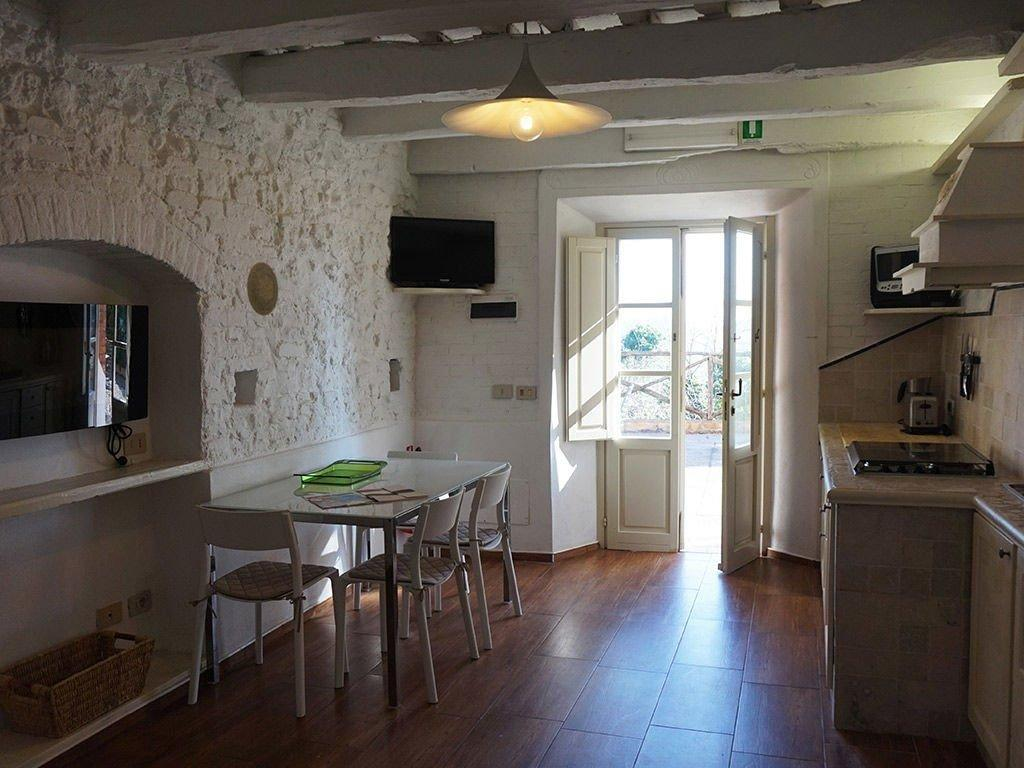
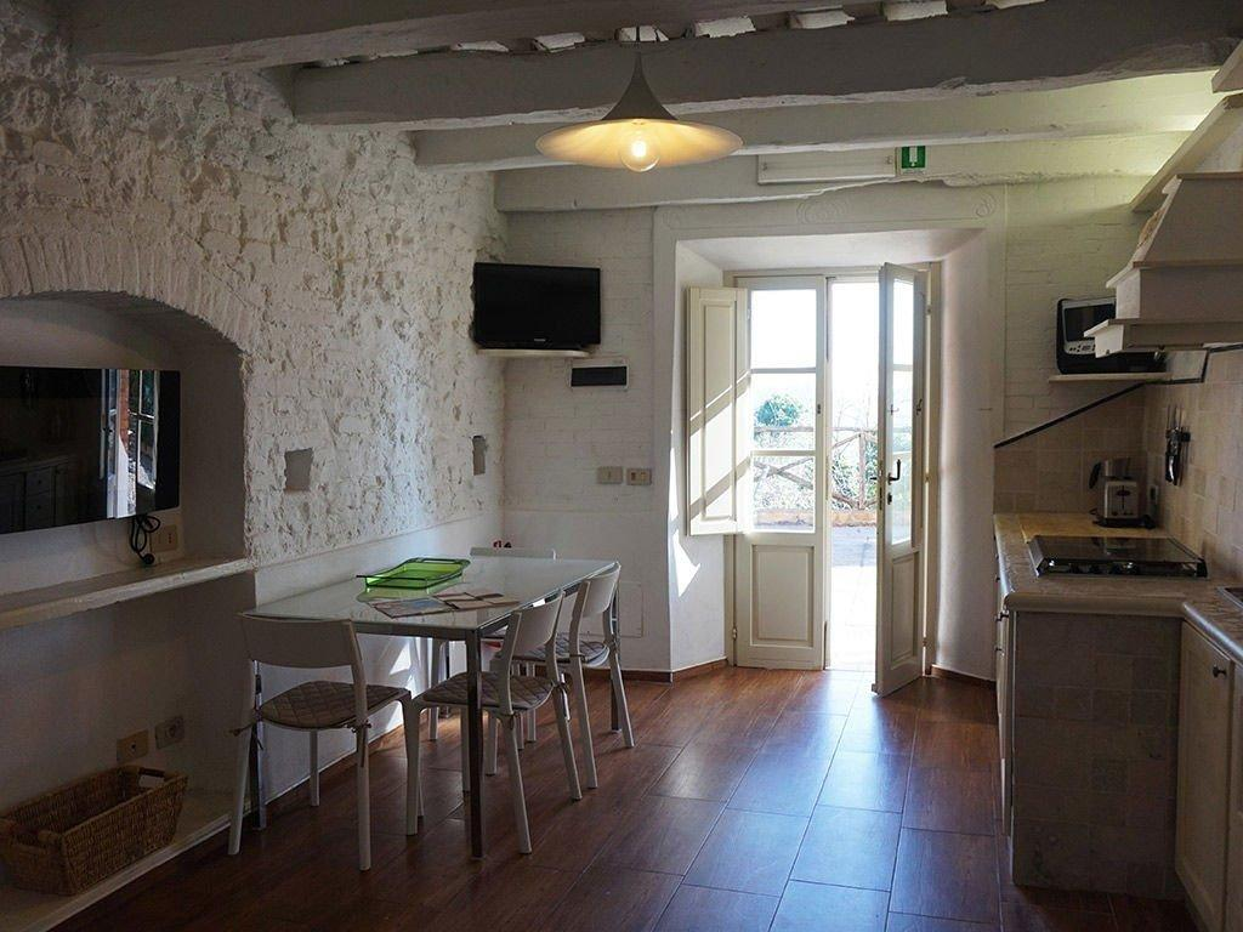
- decorative plate (264, 288)
